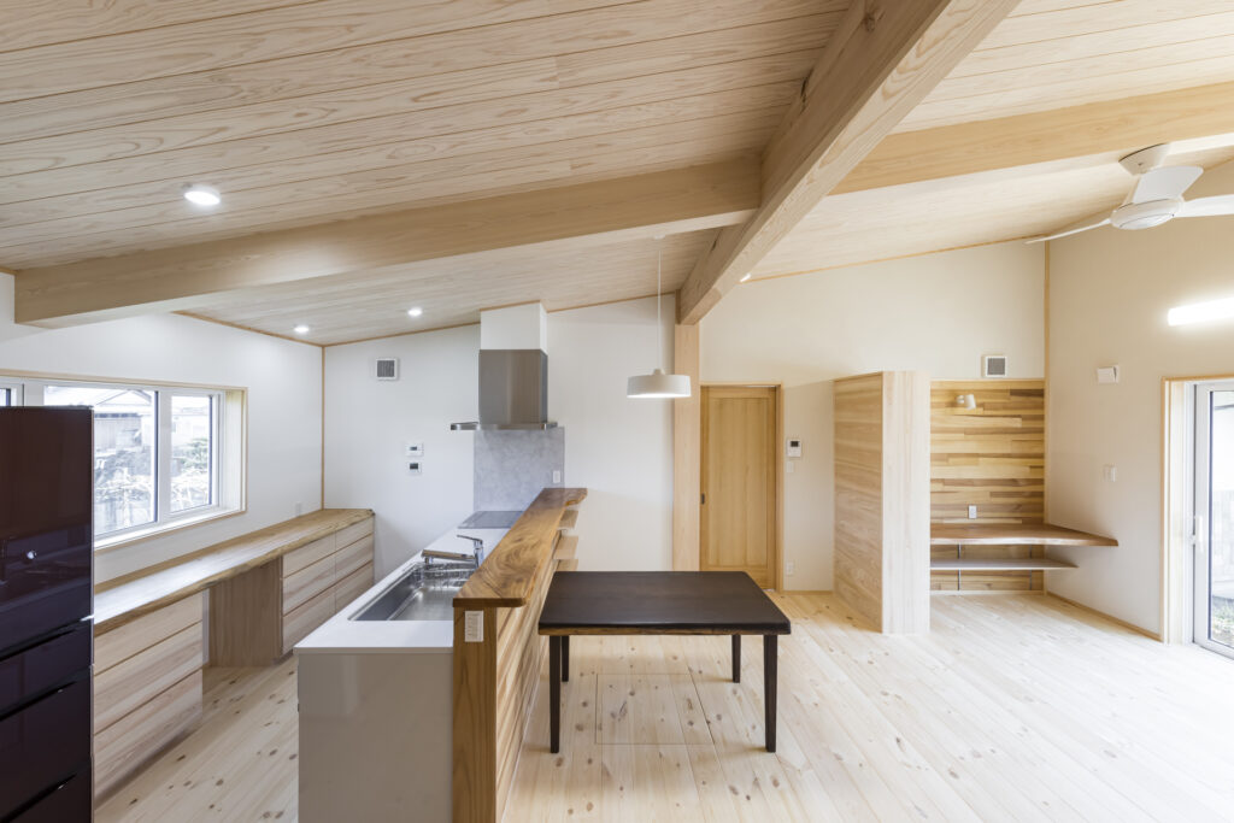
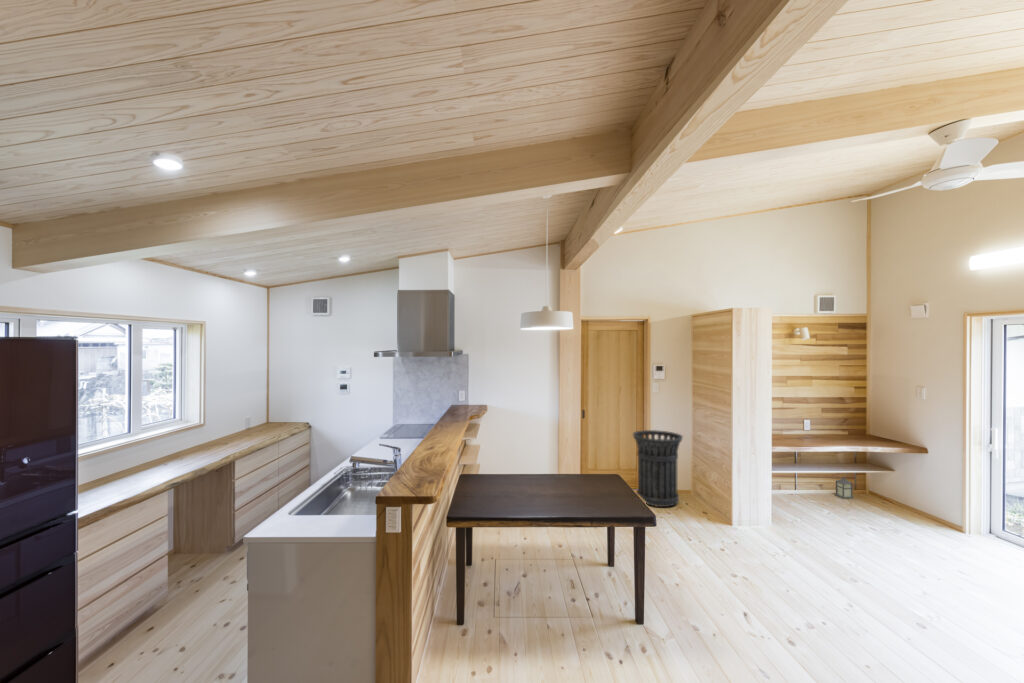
+ lantern (844, 482)
+ trash can (657, 467)
